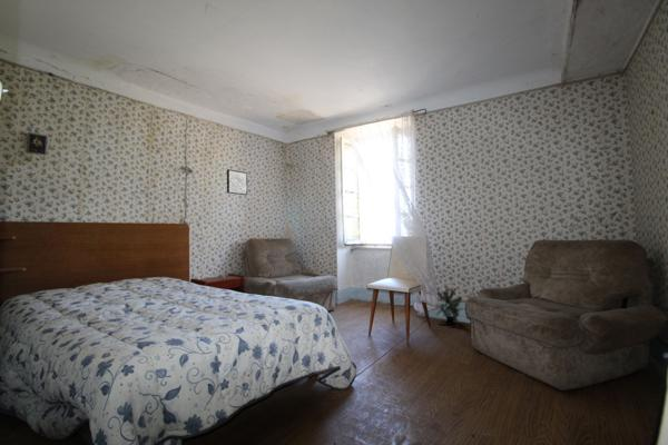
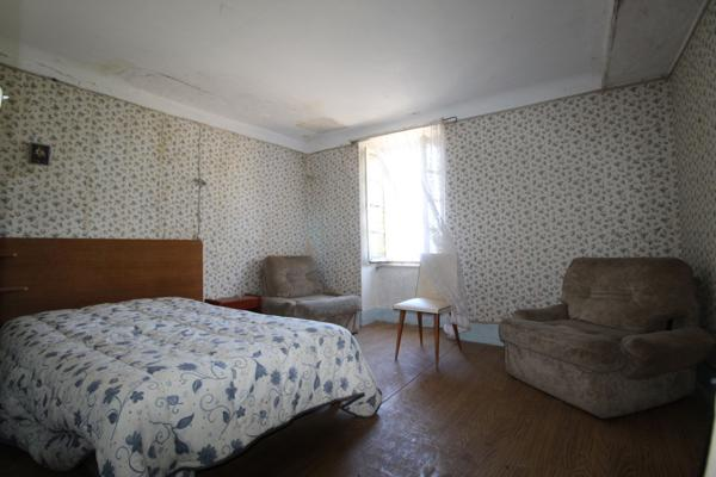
- potted plant (449, 305)
- wall art (237, 182)
